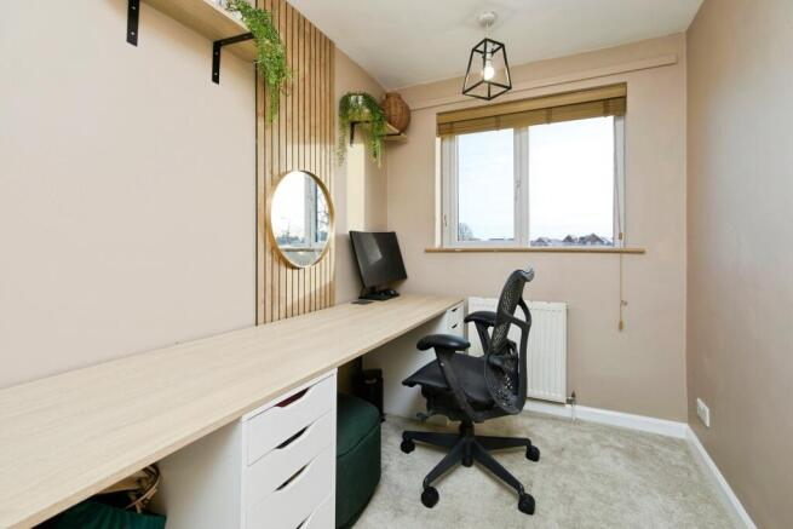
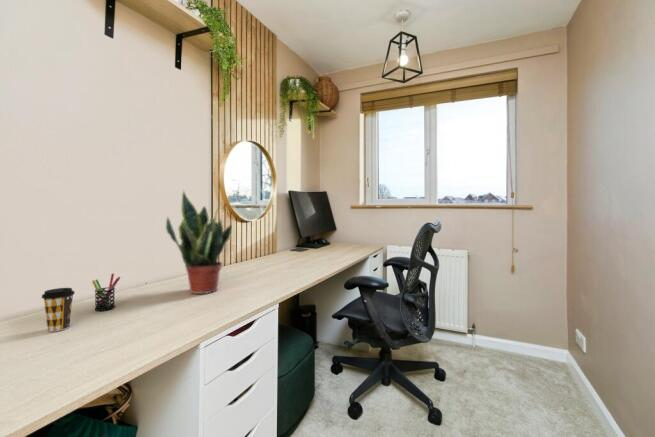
+ coffee cup (58, 309)
+ potted plant (208, 241)
+ pen holder (104, 291)
